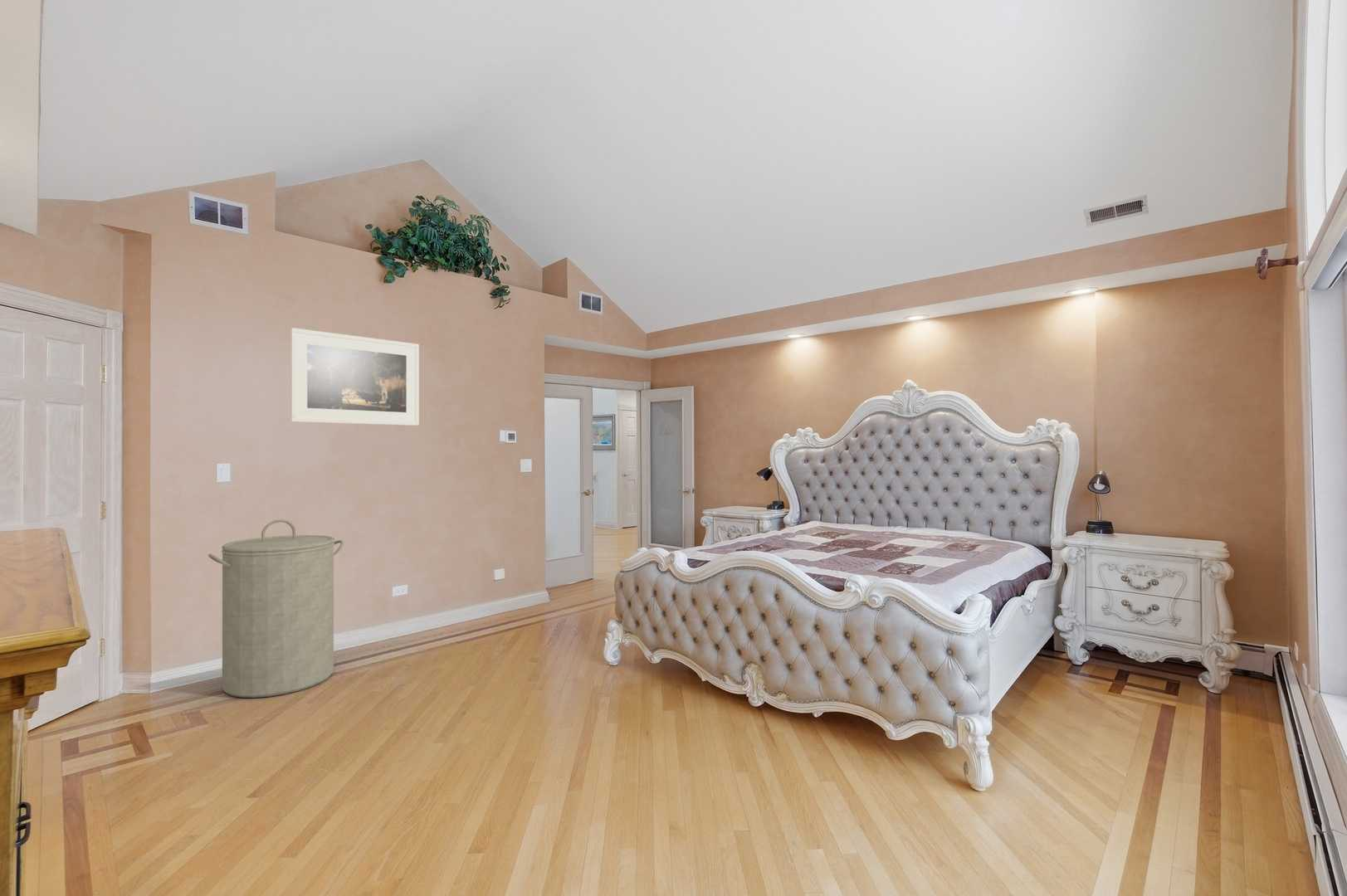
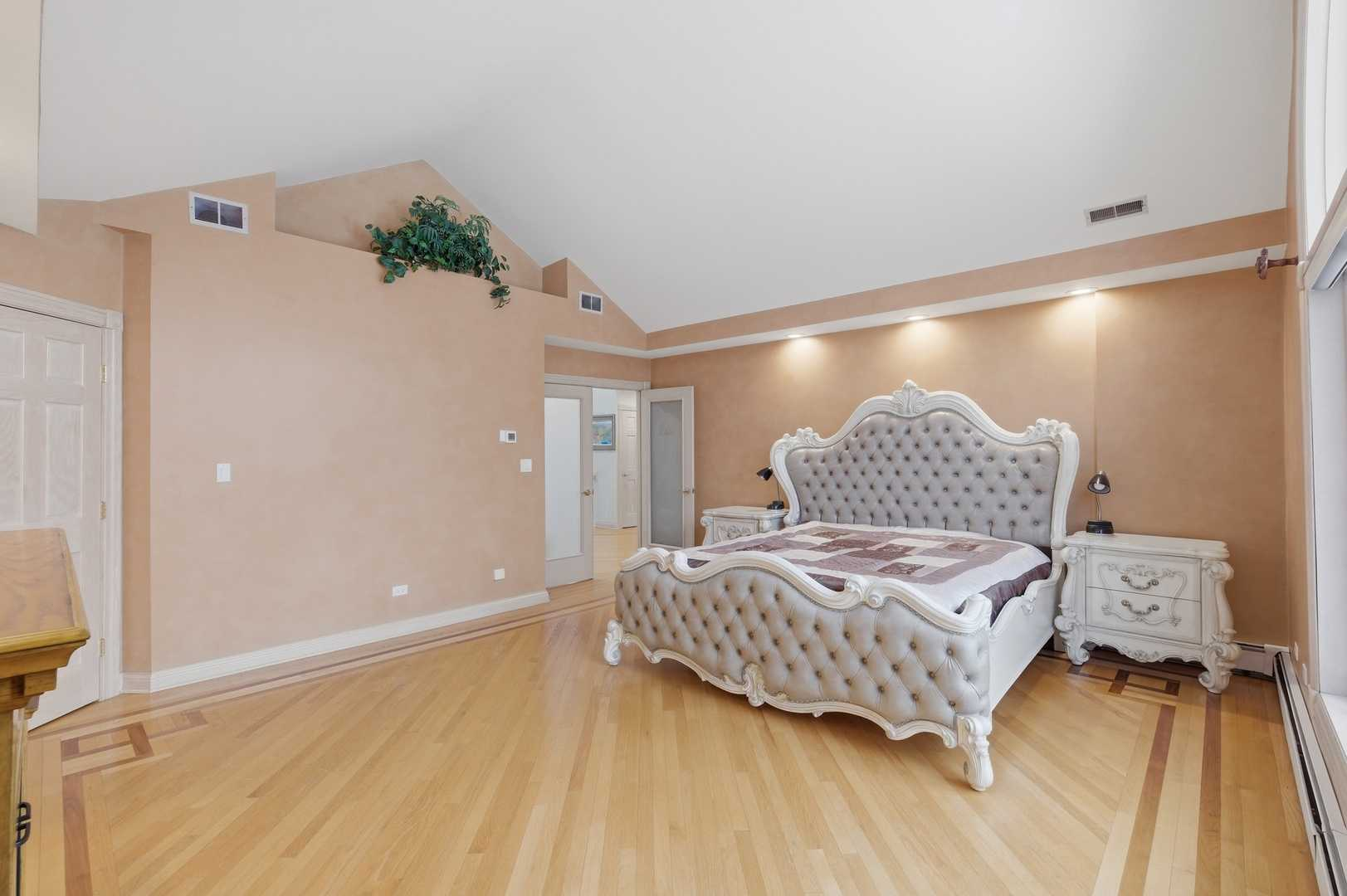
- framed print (359, 380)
- laundry hamper (281, 599)
